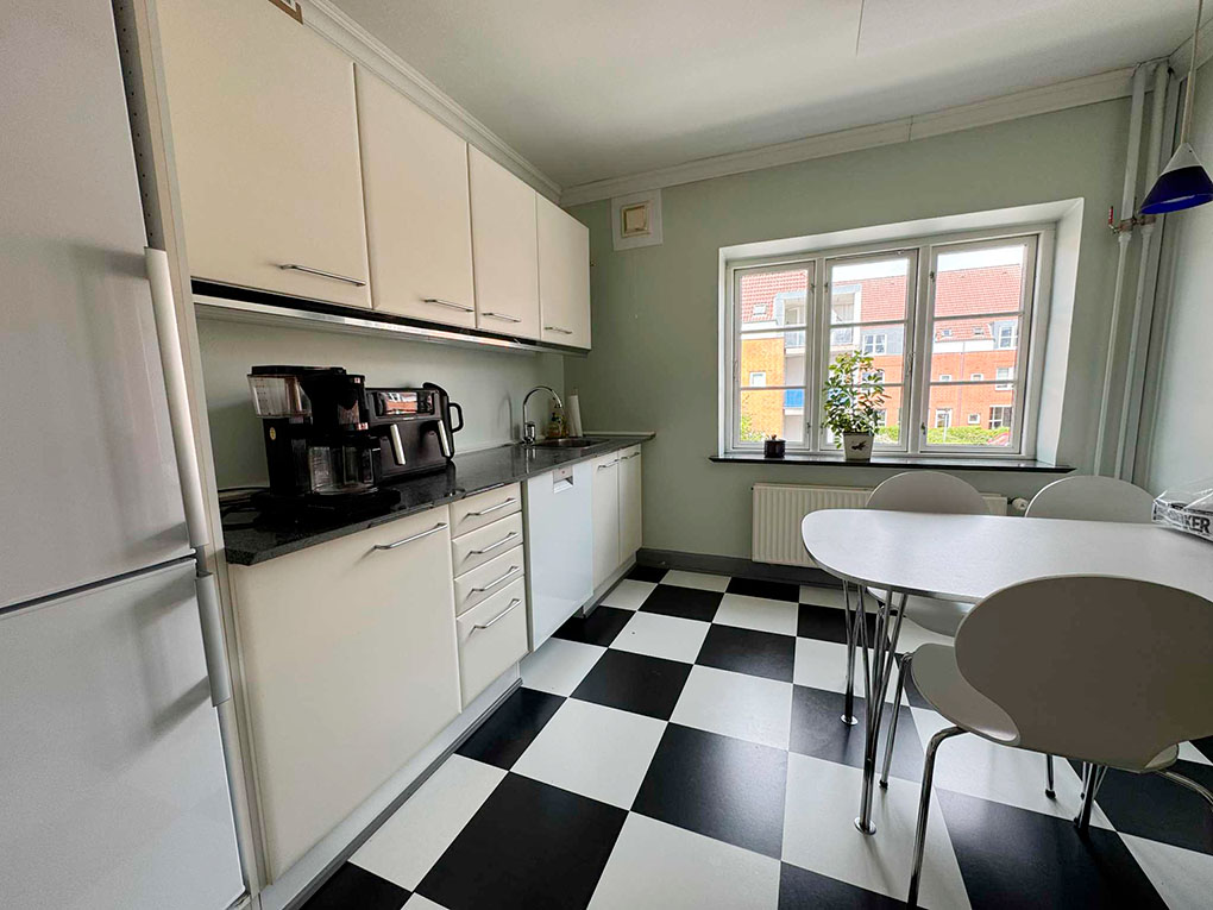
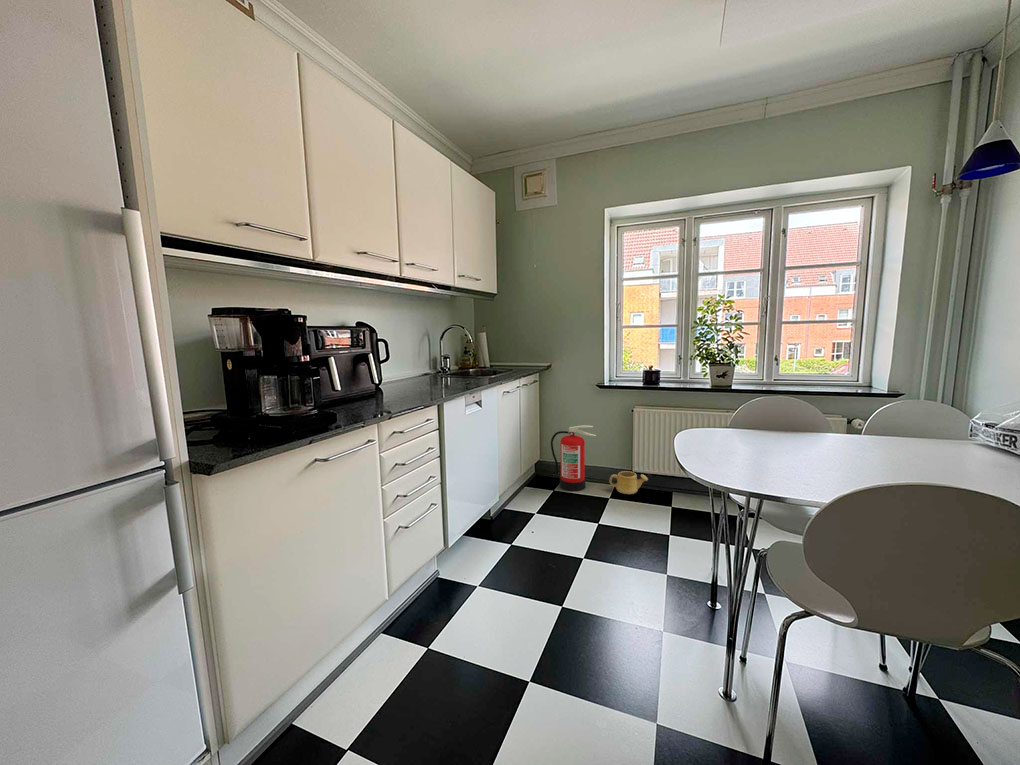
+ watering can (628, 482)
+ fire extinguisher (572, 455)
